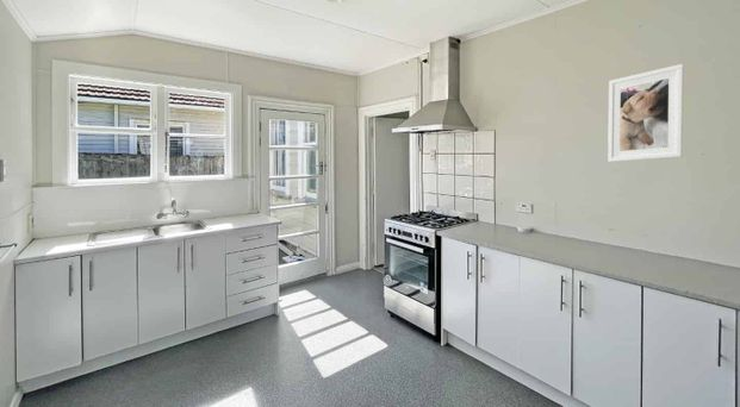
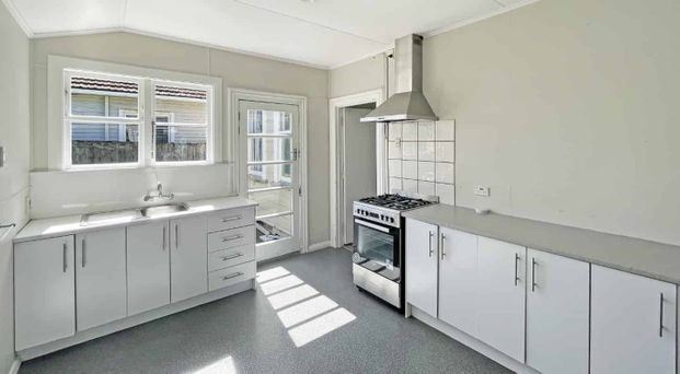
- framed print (642, 115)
